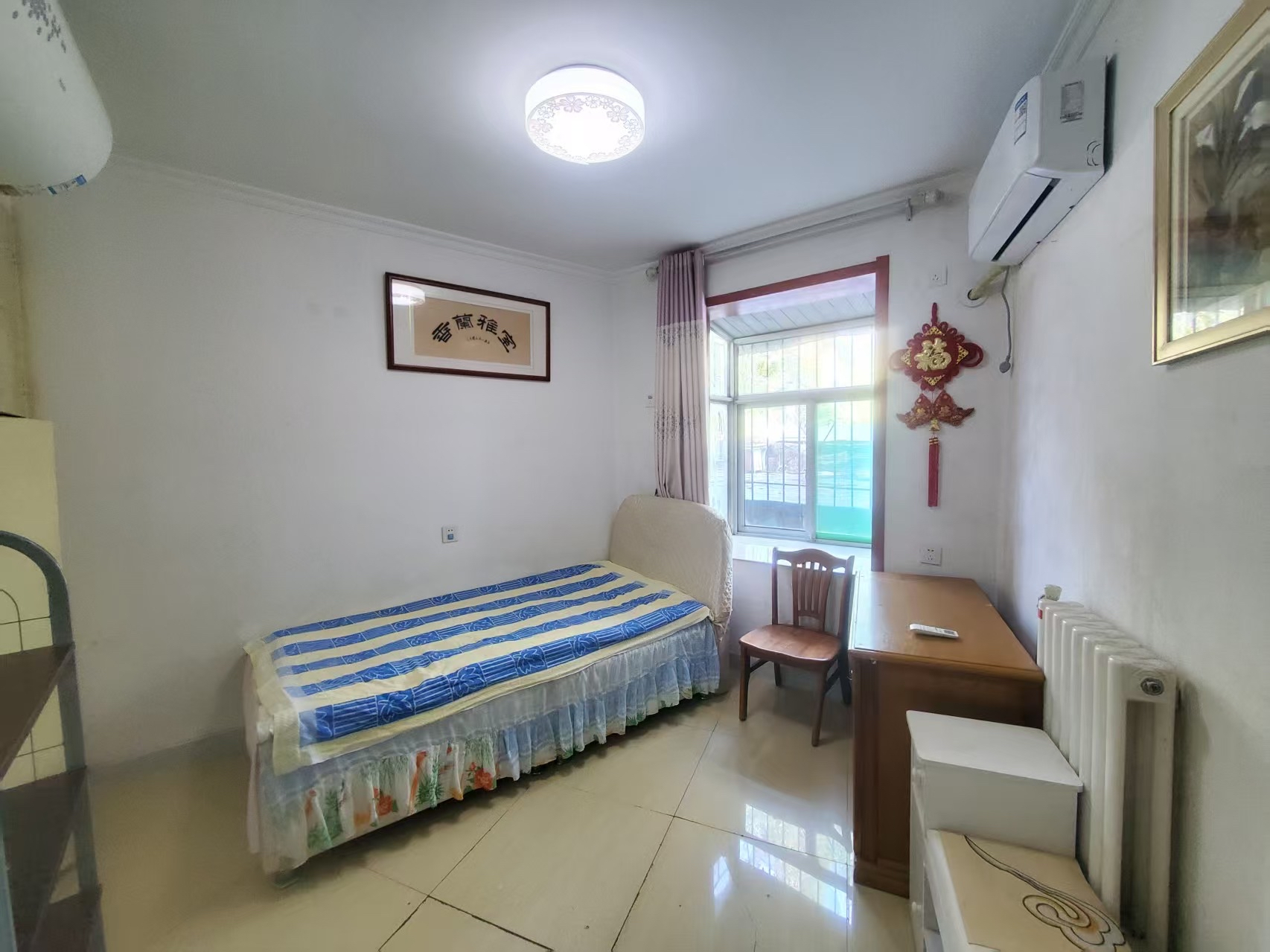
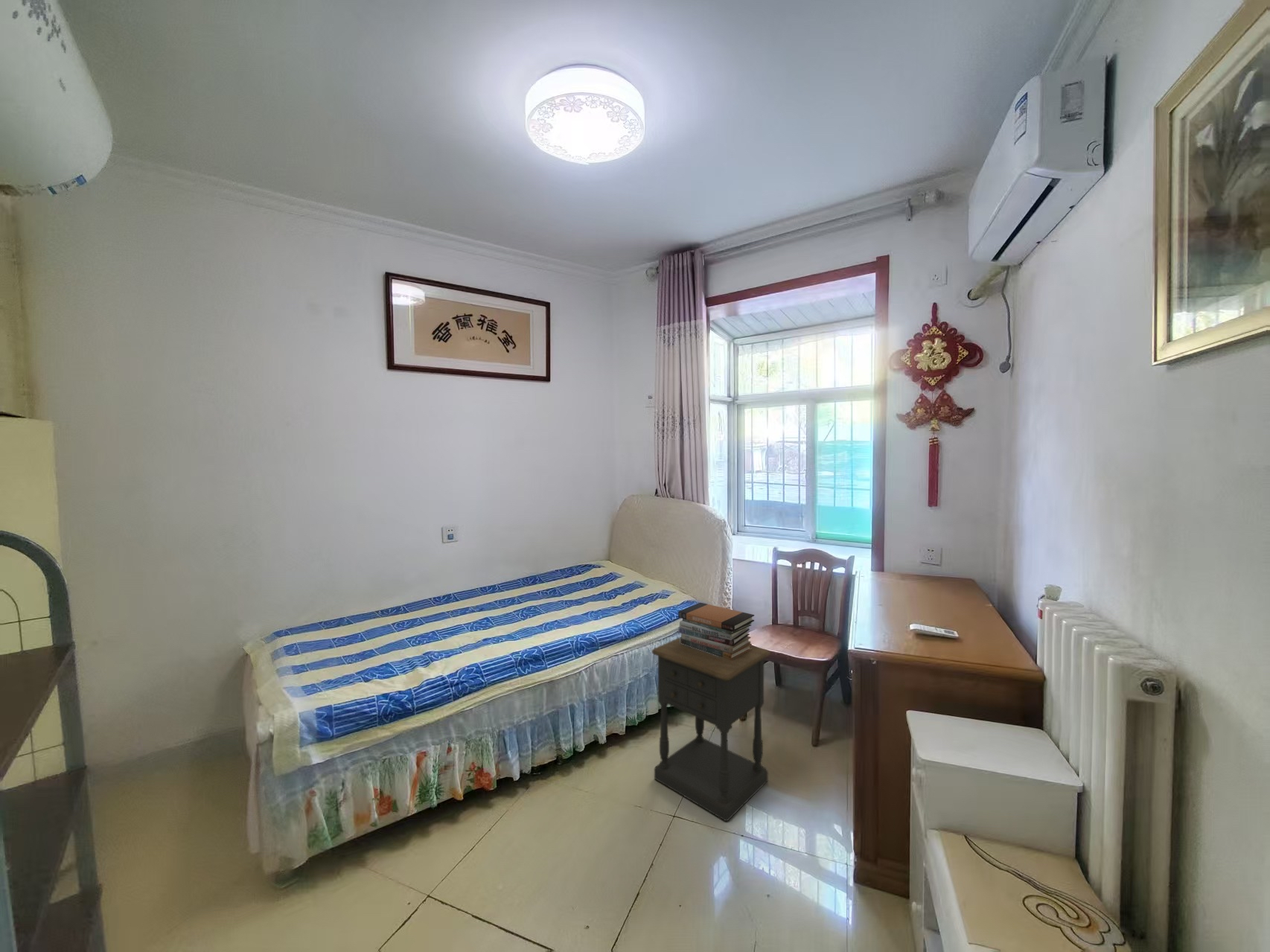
+ book stack (715, 628)
+ nightstand (710, 715)
